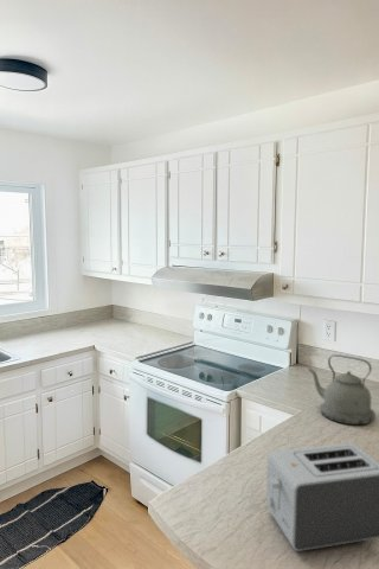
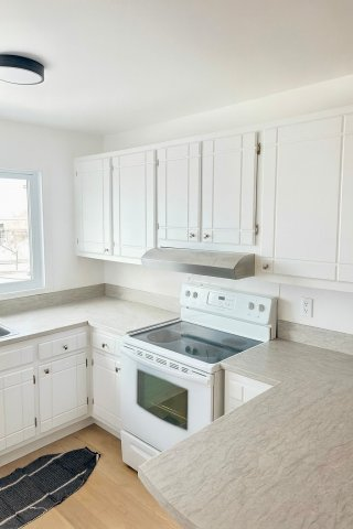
- kettle (343, 385)
- toaster (322, 493)
